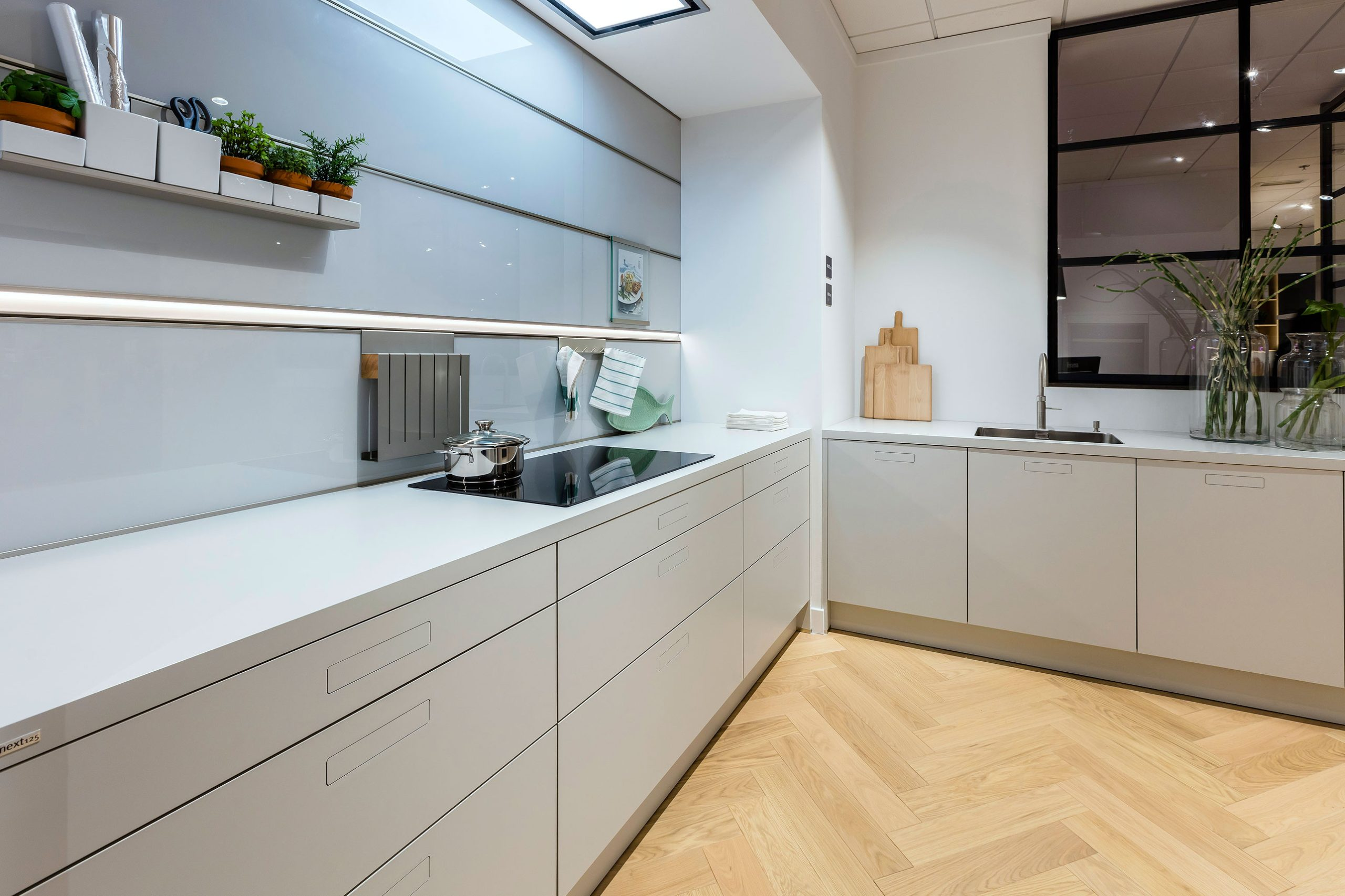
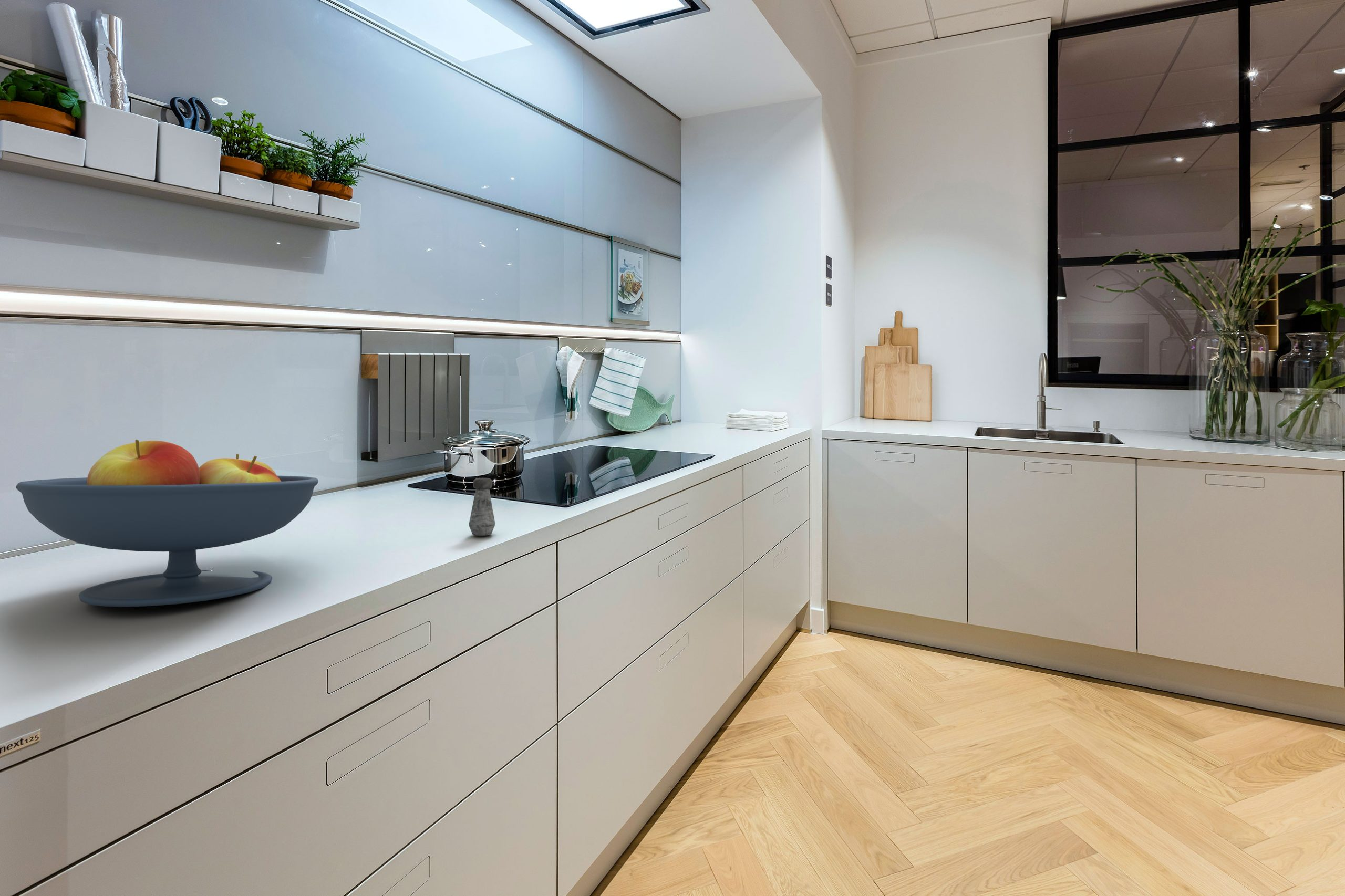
+ salt shaker (482, 506)
+ fruit bowl (183, 515)
